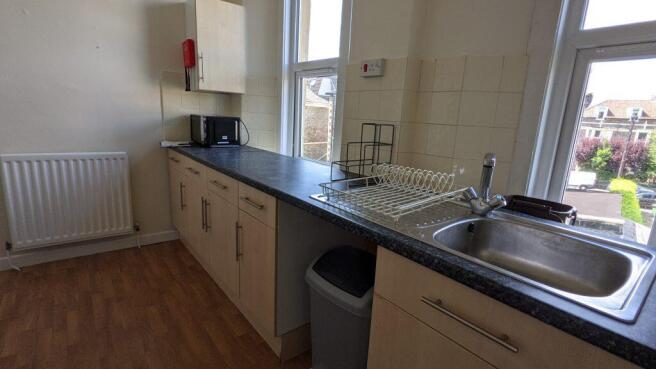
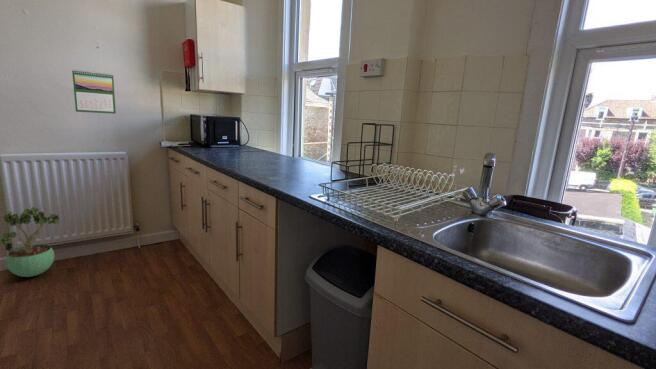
+ potted plant (31, 241)
+ calendar (94, 92)
